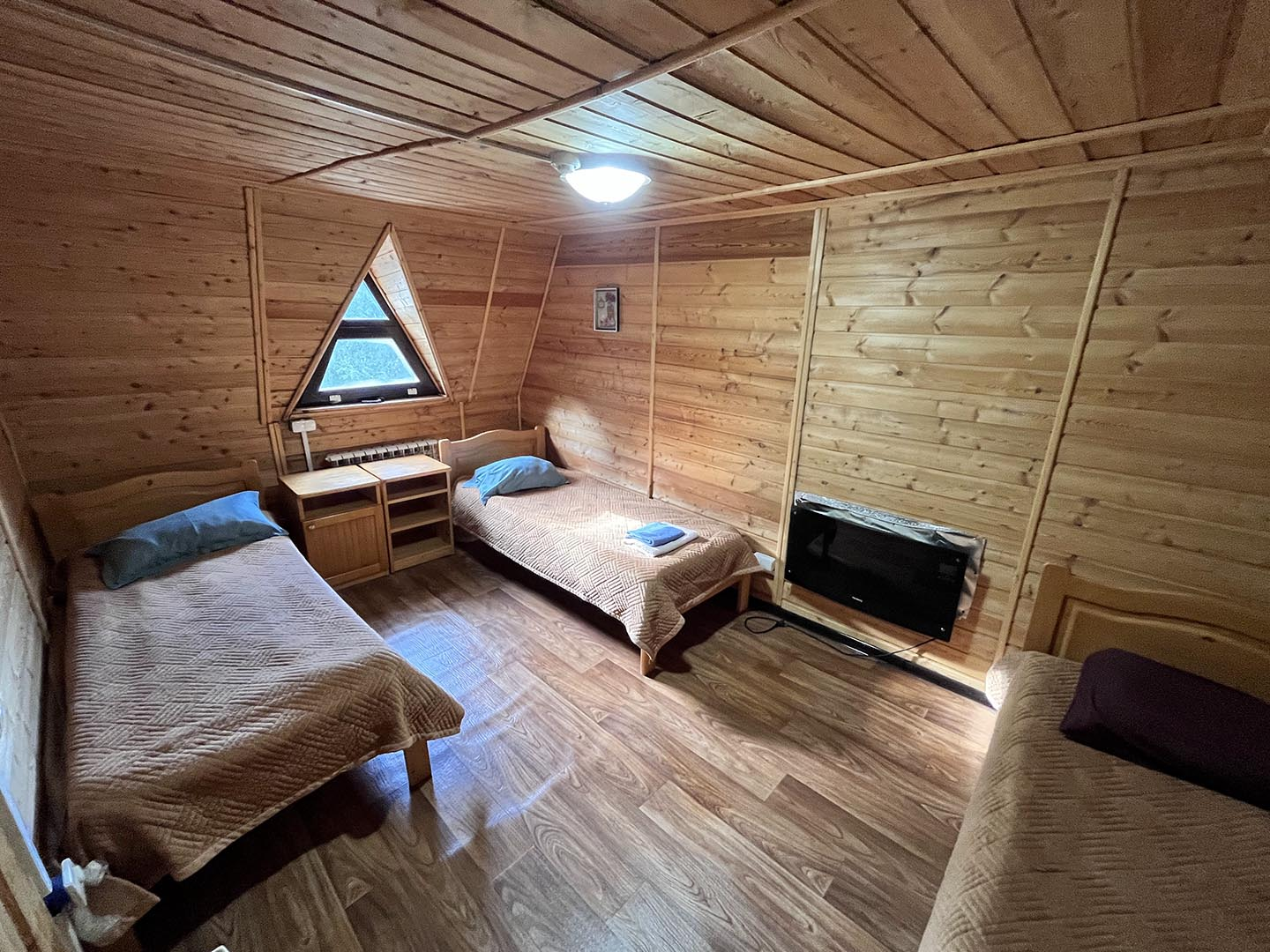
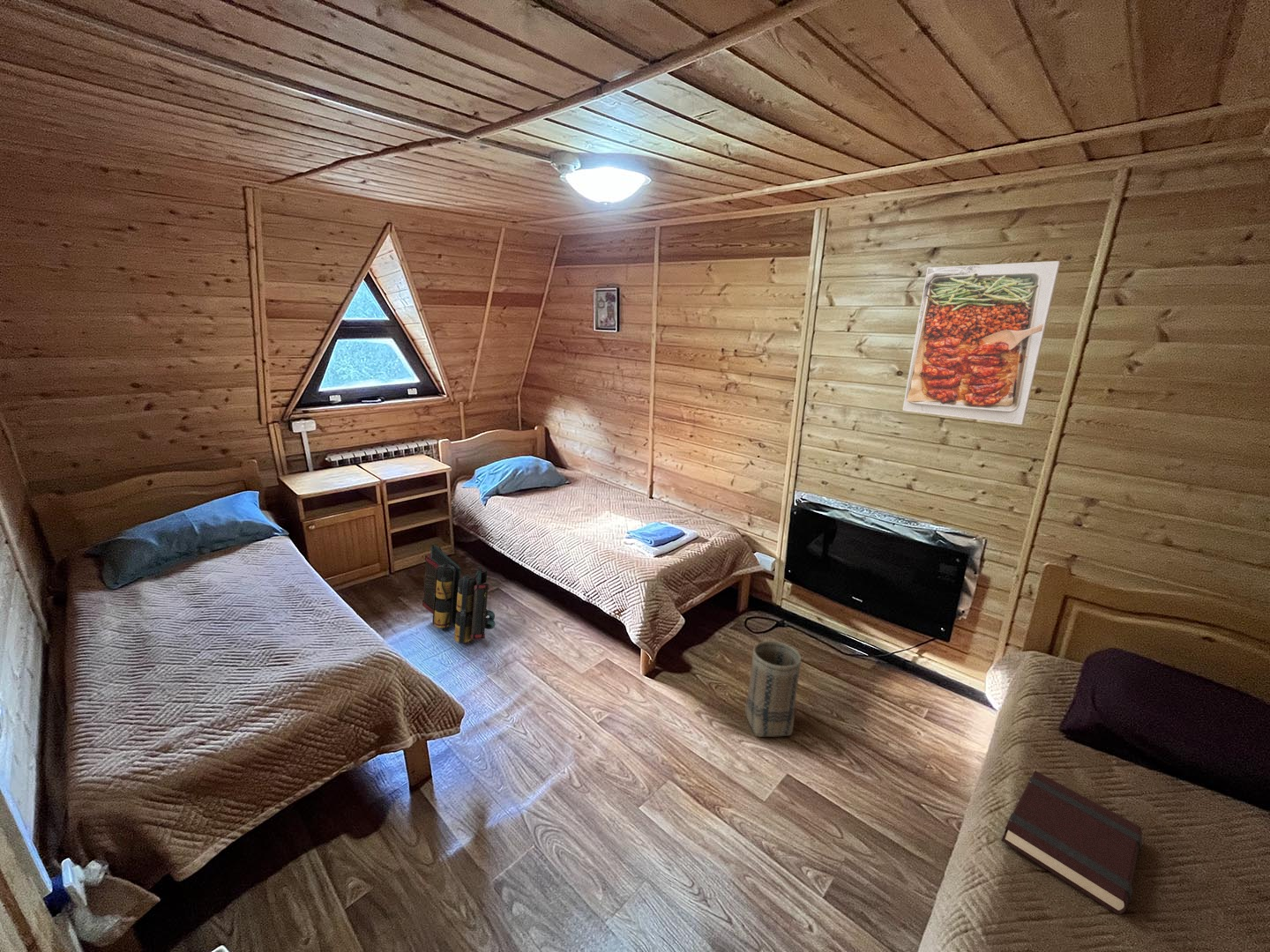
+ basket (772, 689)
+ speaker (459, 594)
+ book (1073, 834)
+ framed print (974, 343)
